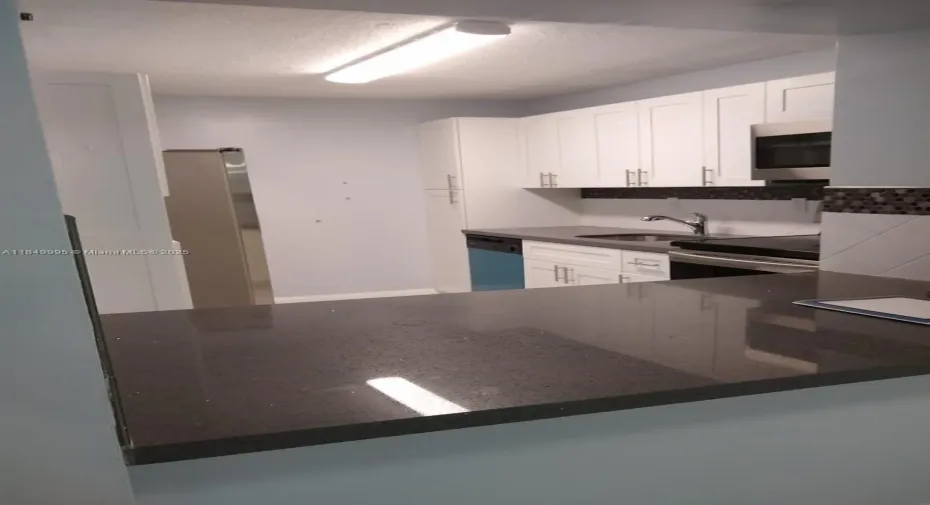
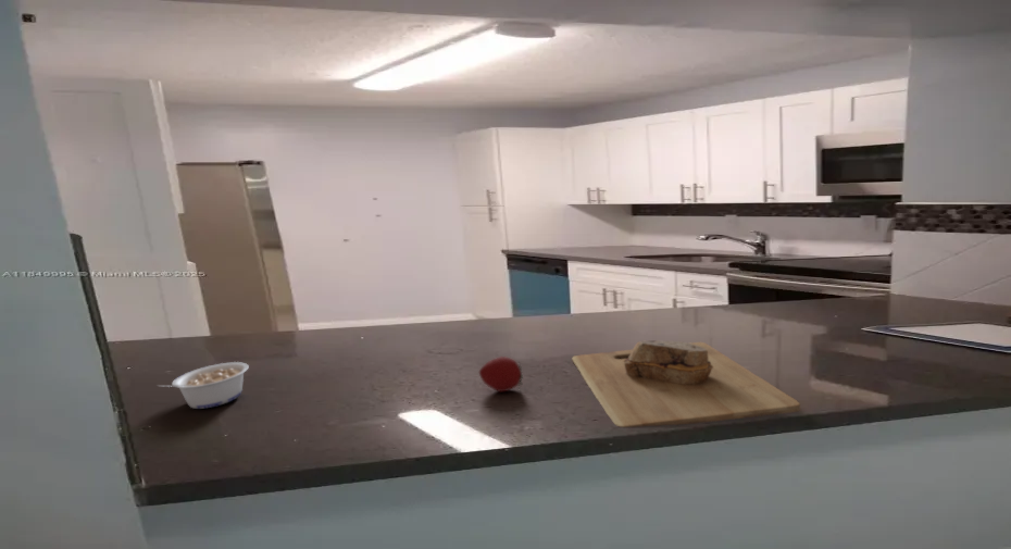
+ cutting board (666, 362)
+ legume (211, 385)
+ fruit (500, 374)
